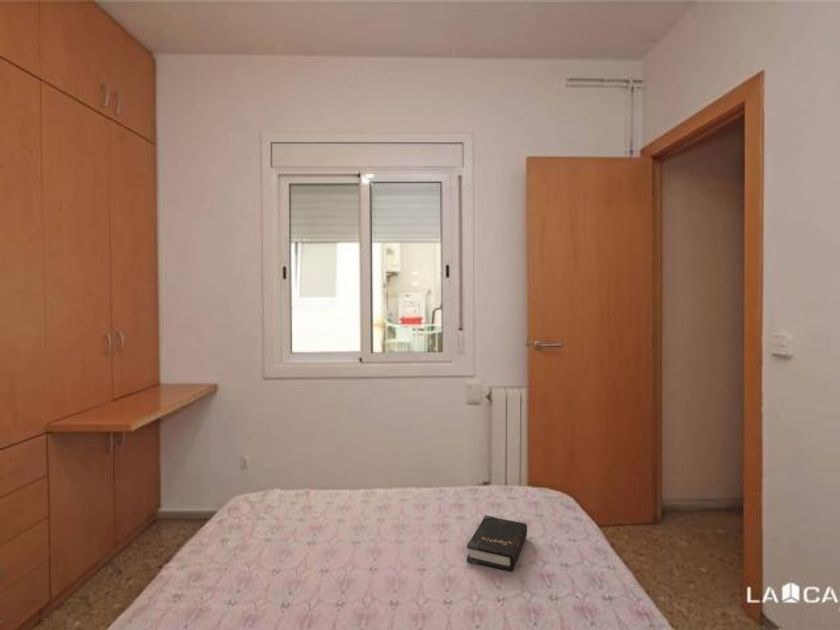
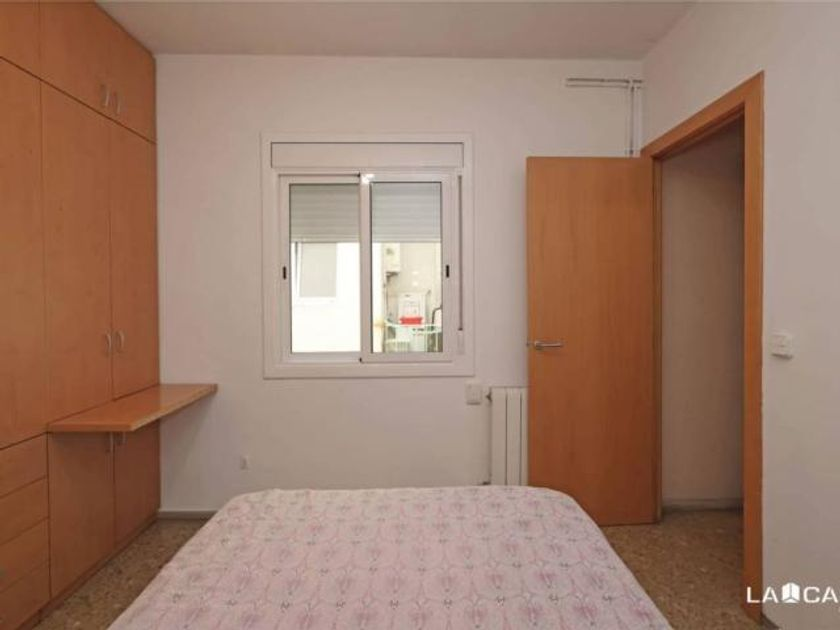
- hardback book (498, 541)
